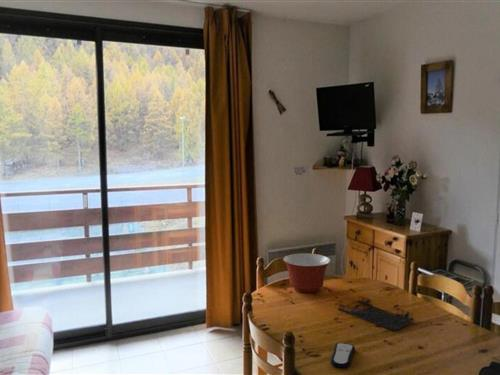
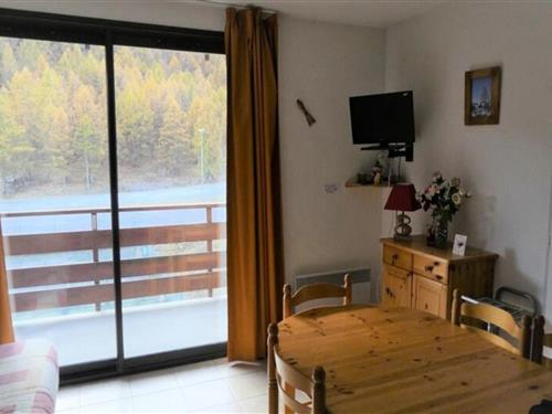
- mixing bowl (306, 273)
- remote control (342, 355)
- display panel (374, 311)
